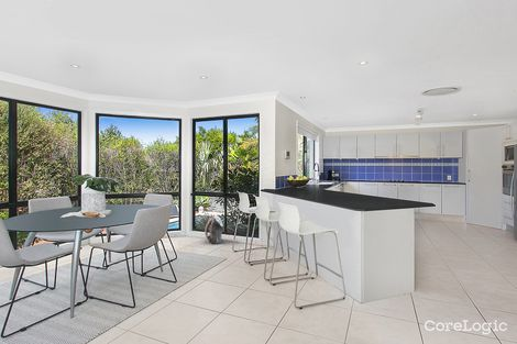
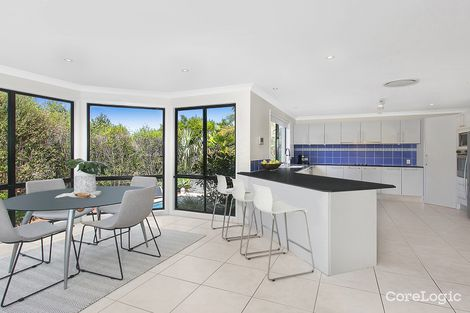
- backpack (213, 228)
